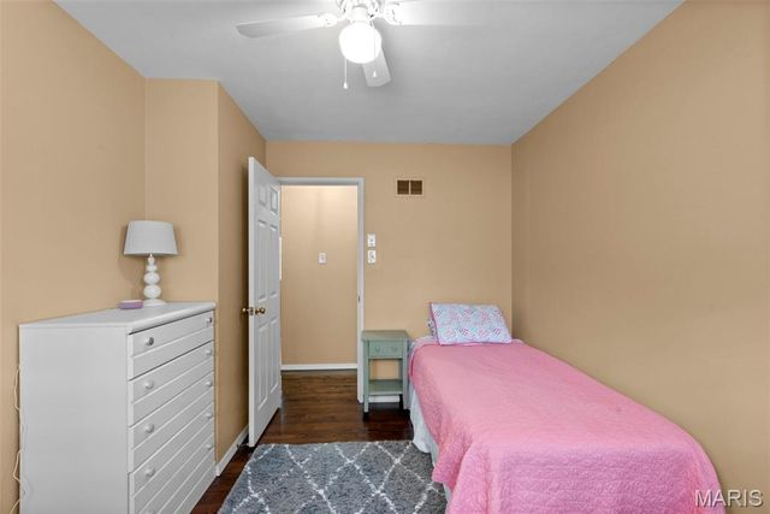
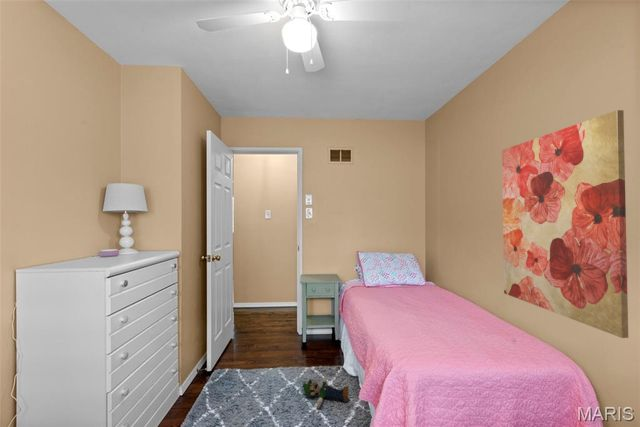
+ plush toy (325, 389)
+ wall art (550, 222)
